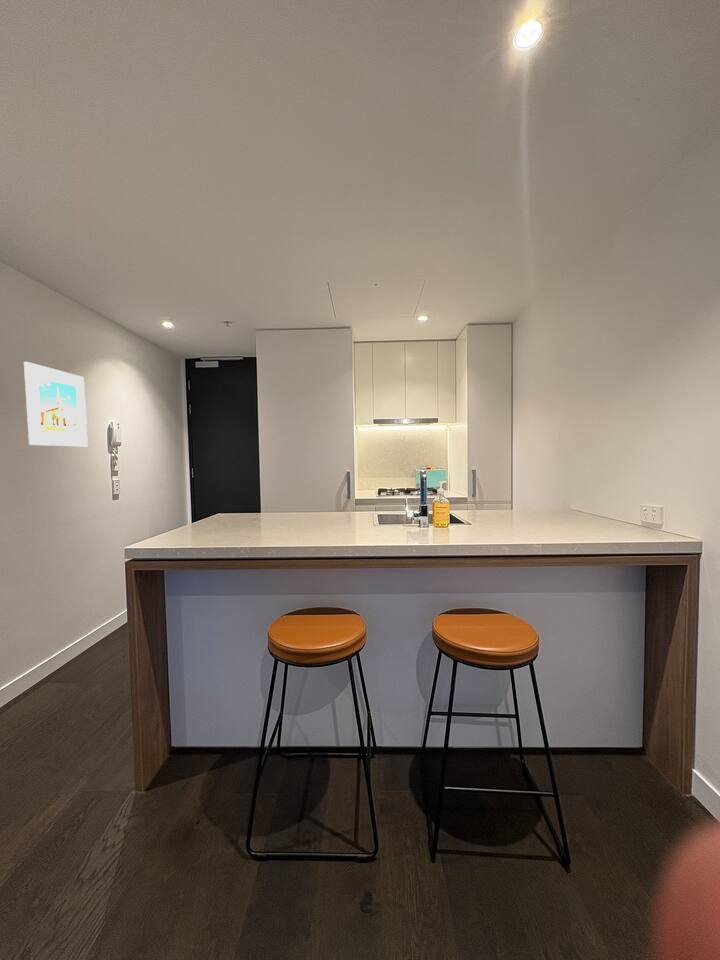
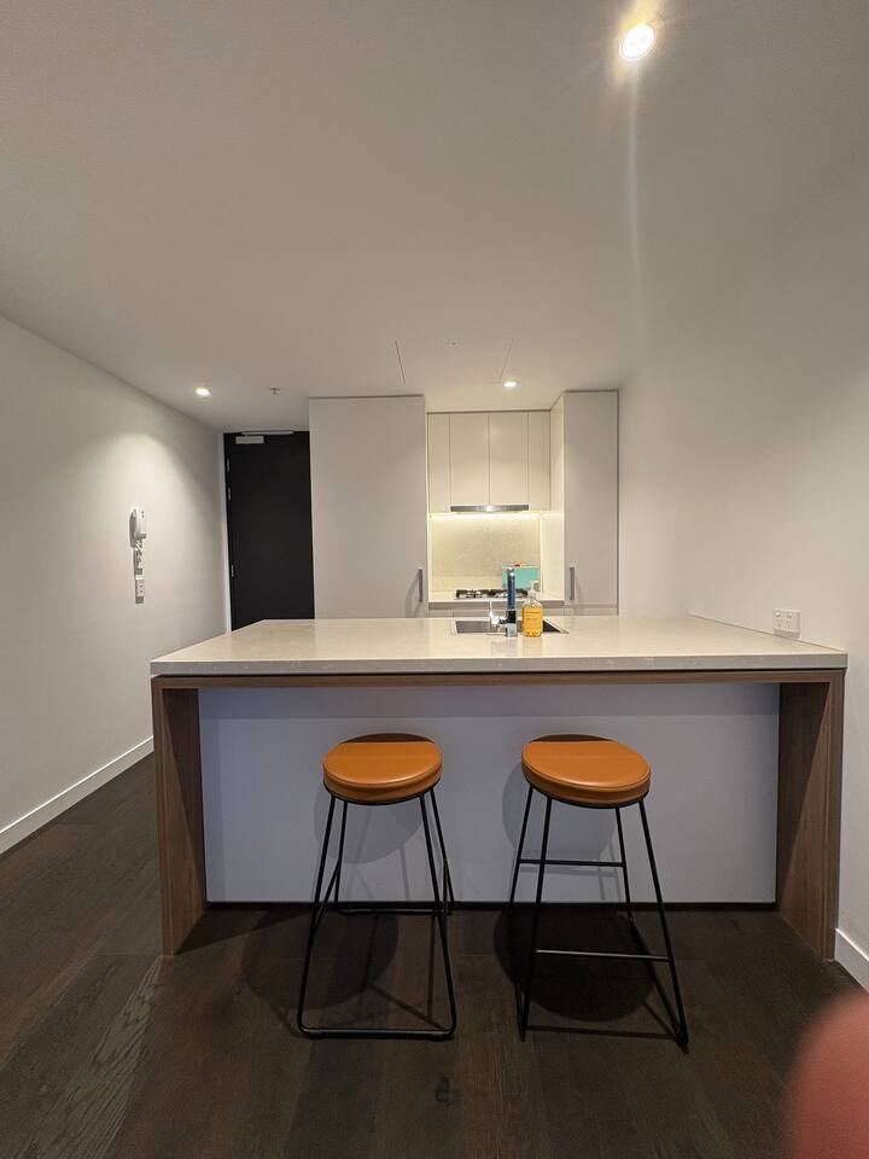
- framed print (58, 408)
